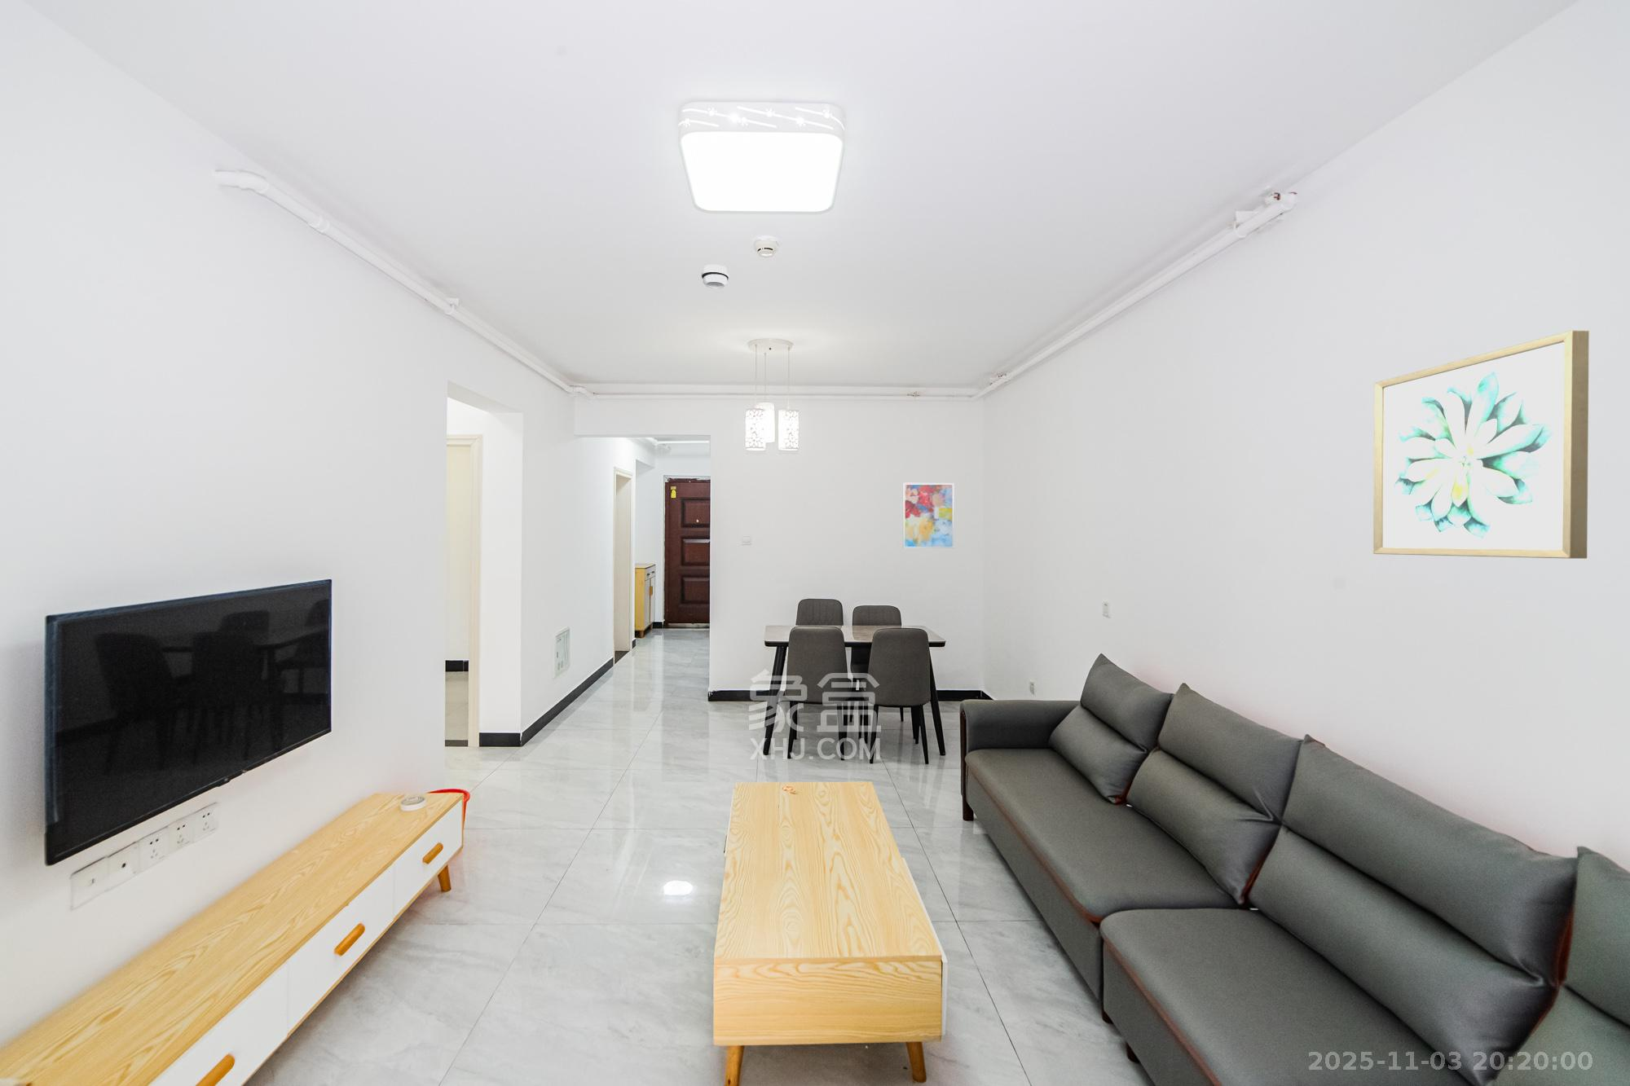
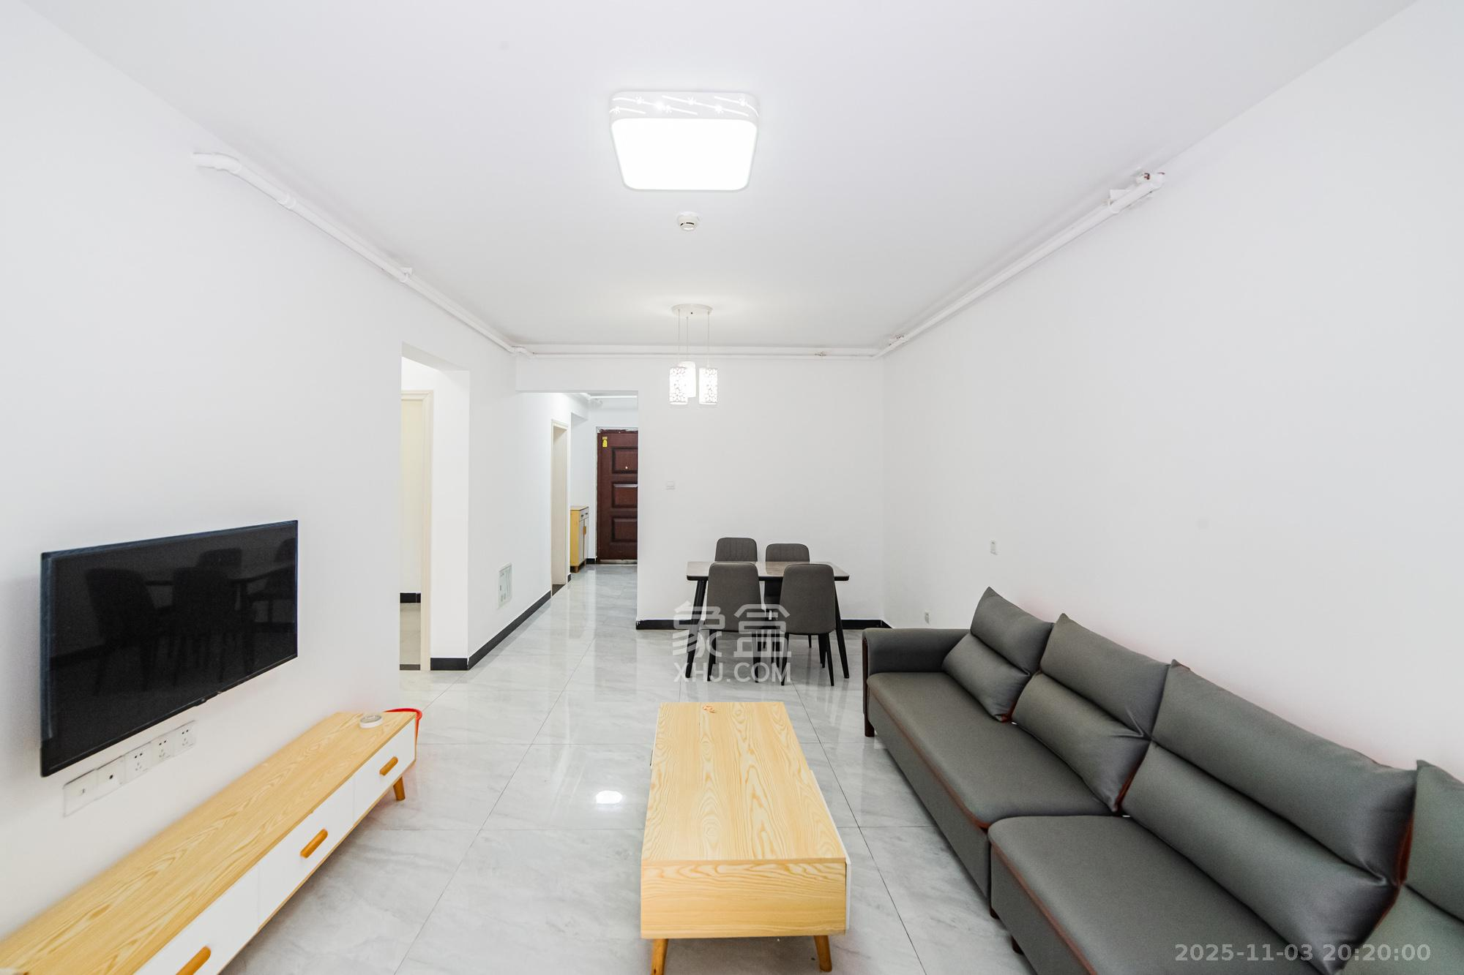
- wall art (1465, 458)
- wall art (928, 515)
- smoke detector (715, 278)
